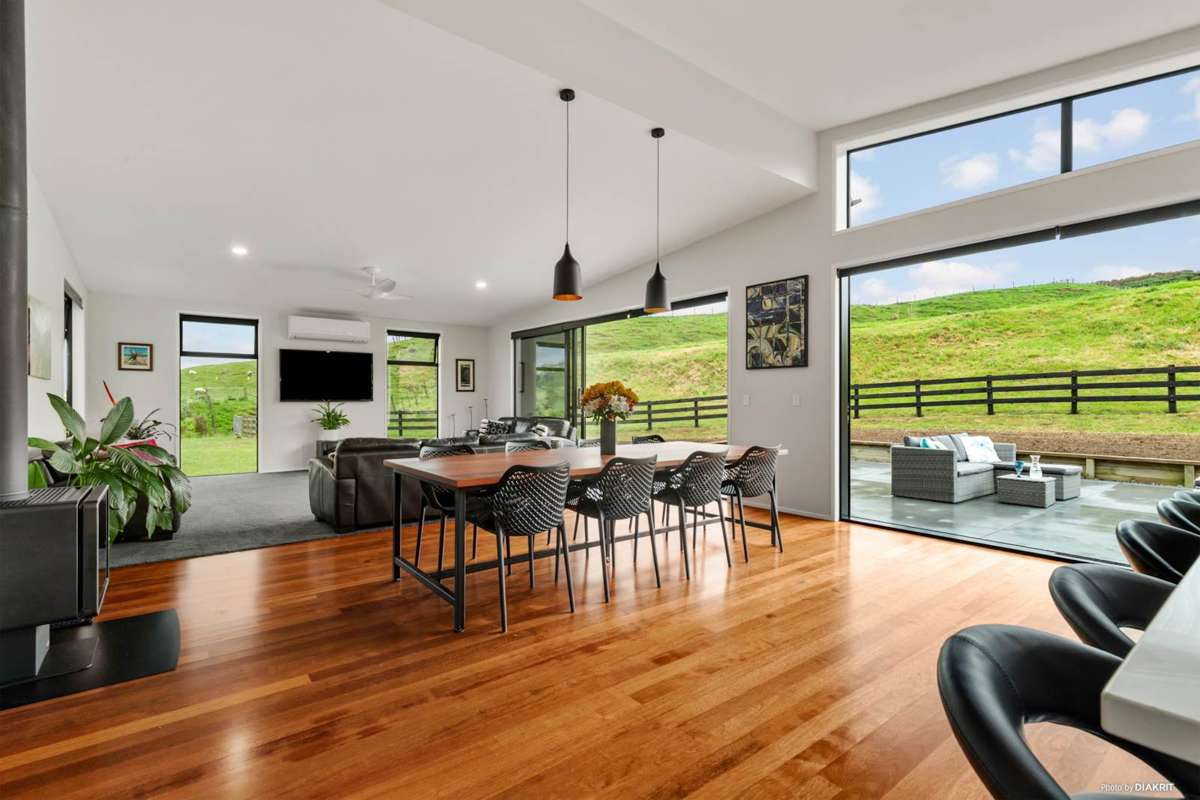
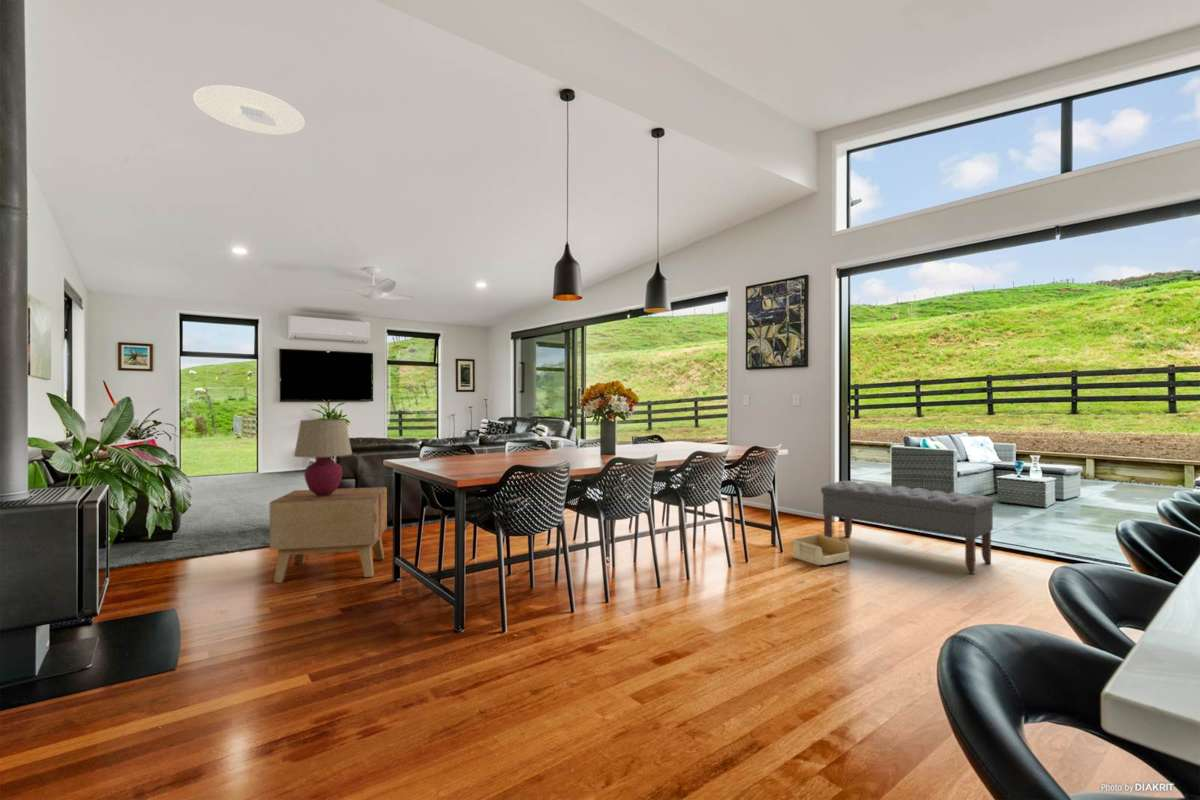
+ ceiling light (251, 107)
+ table lamp (323, 457)
+ side table (333, 531)
+ storage bin (820, 549)
+ bench (902, 520)
